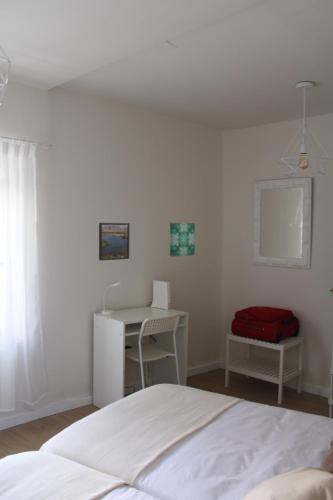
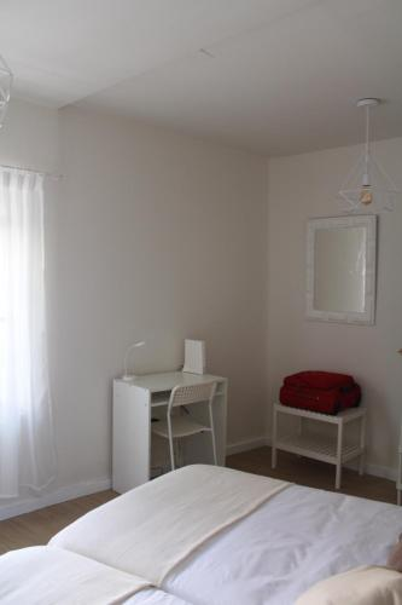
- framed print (114, 241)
- wall art (182, 239)
